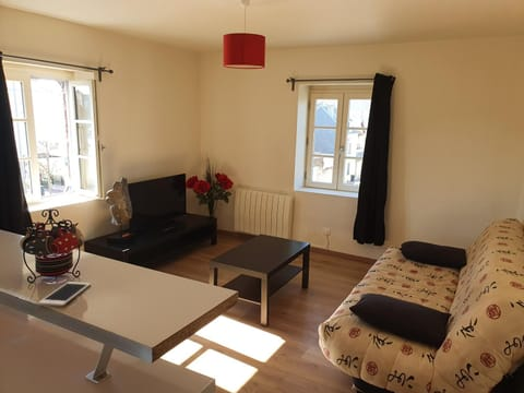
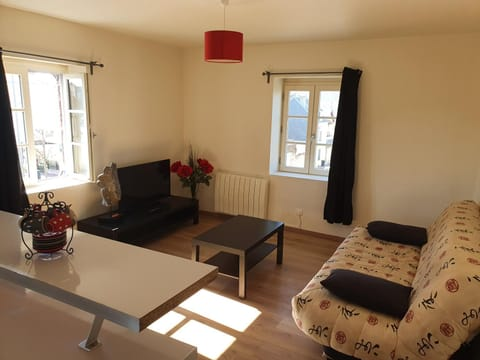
- cell phone (66, 293)
